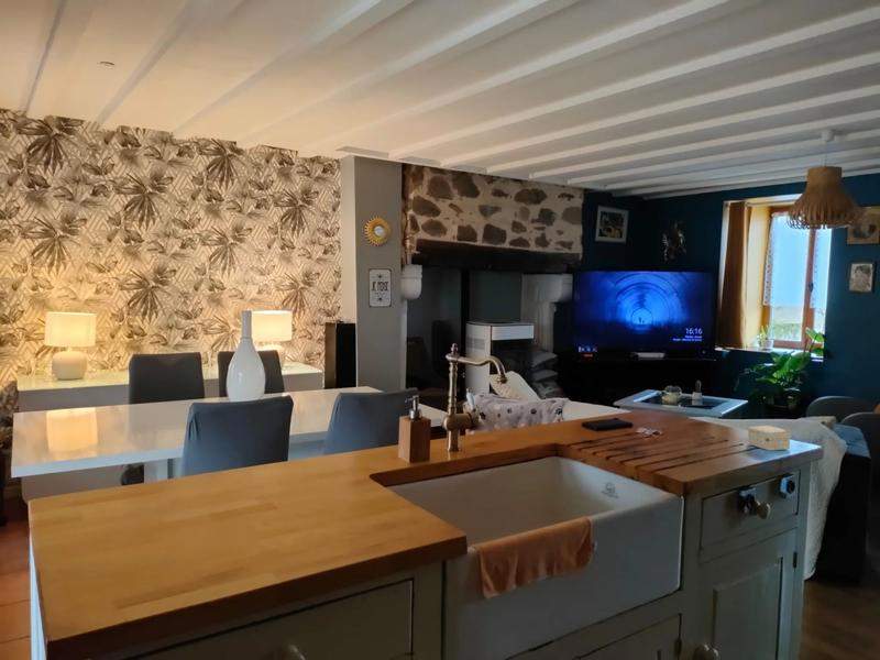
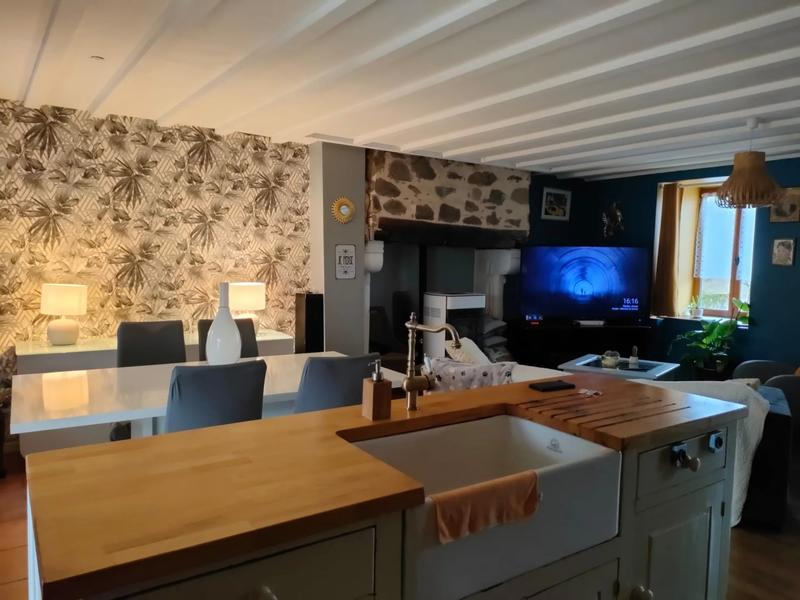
- small box (768, 437)
